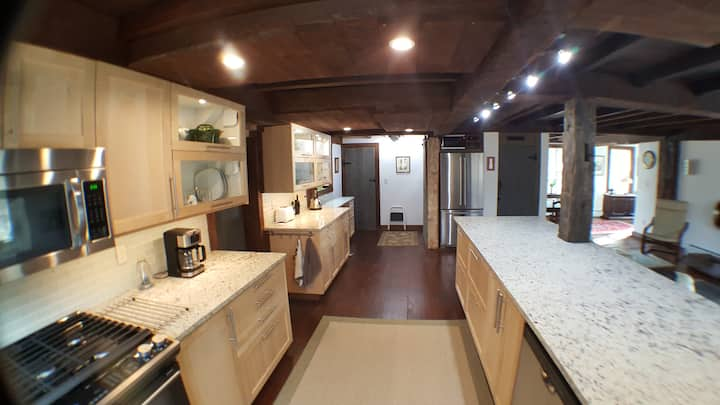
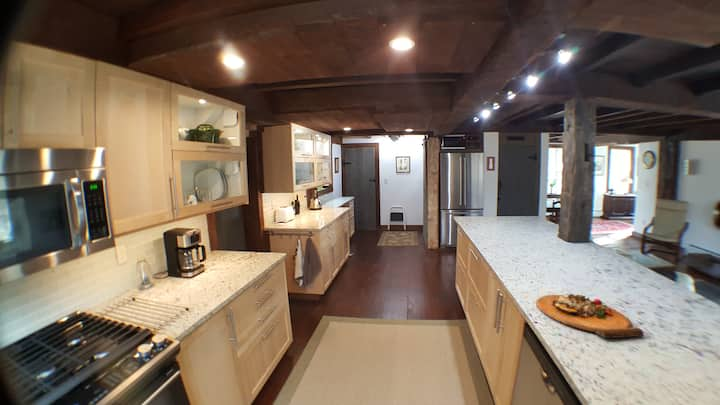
+ cutting board (583, 306)
